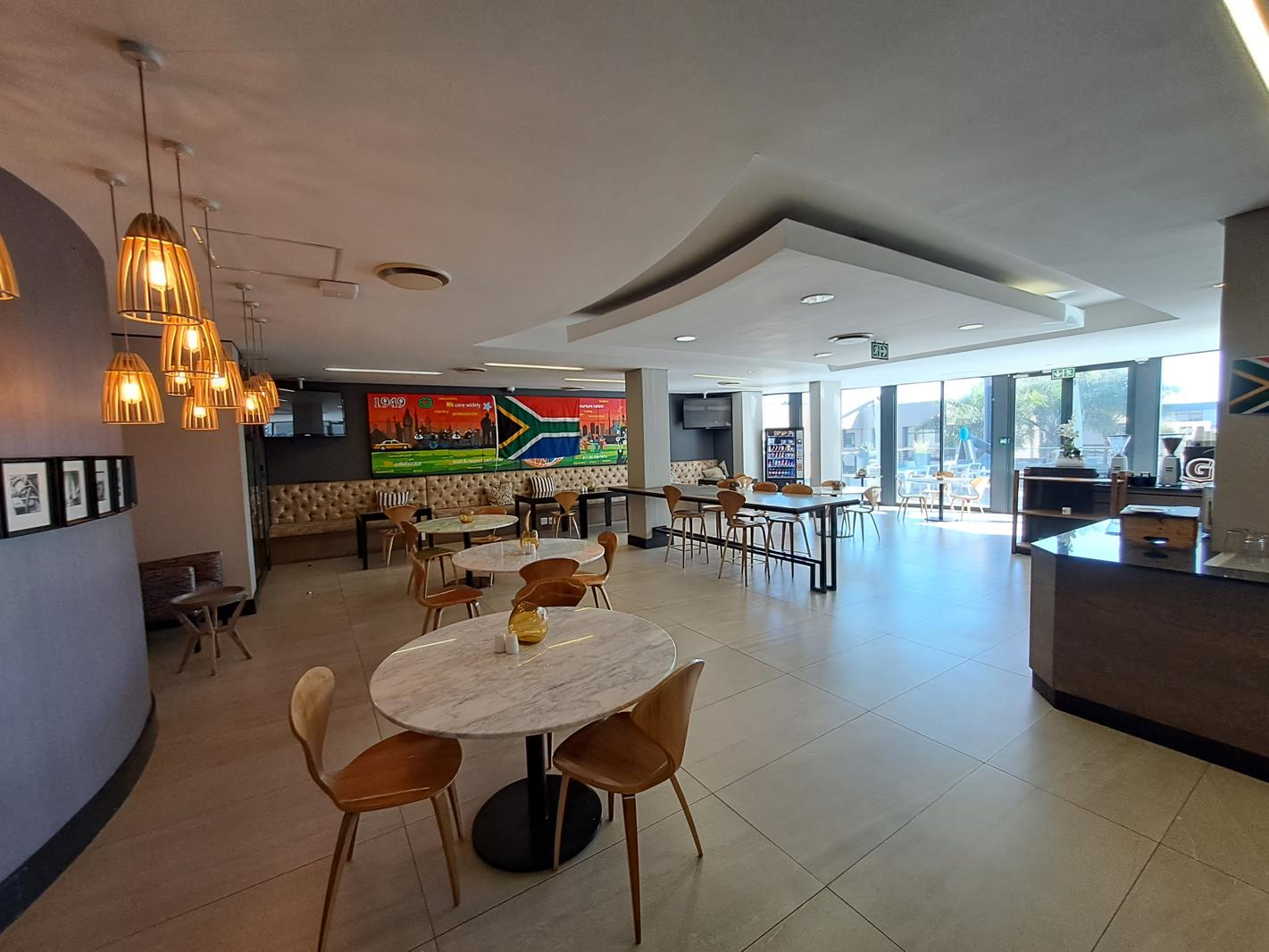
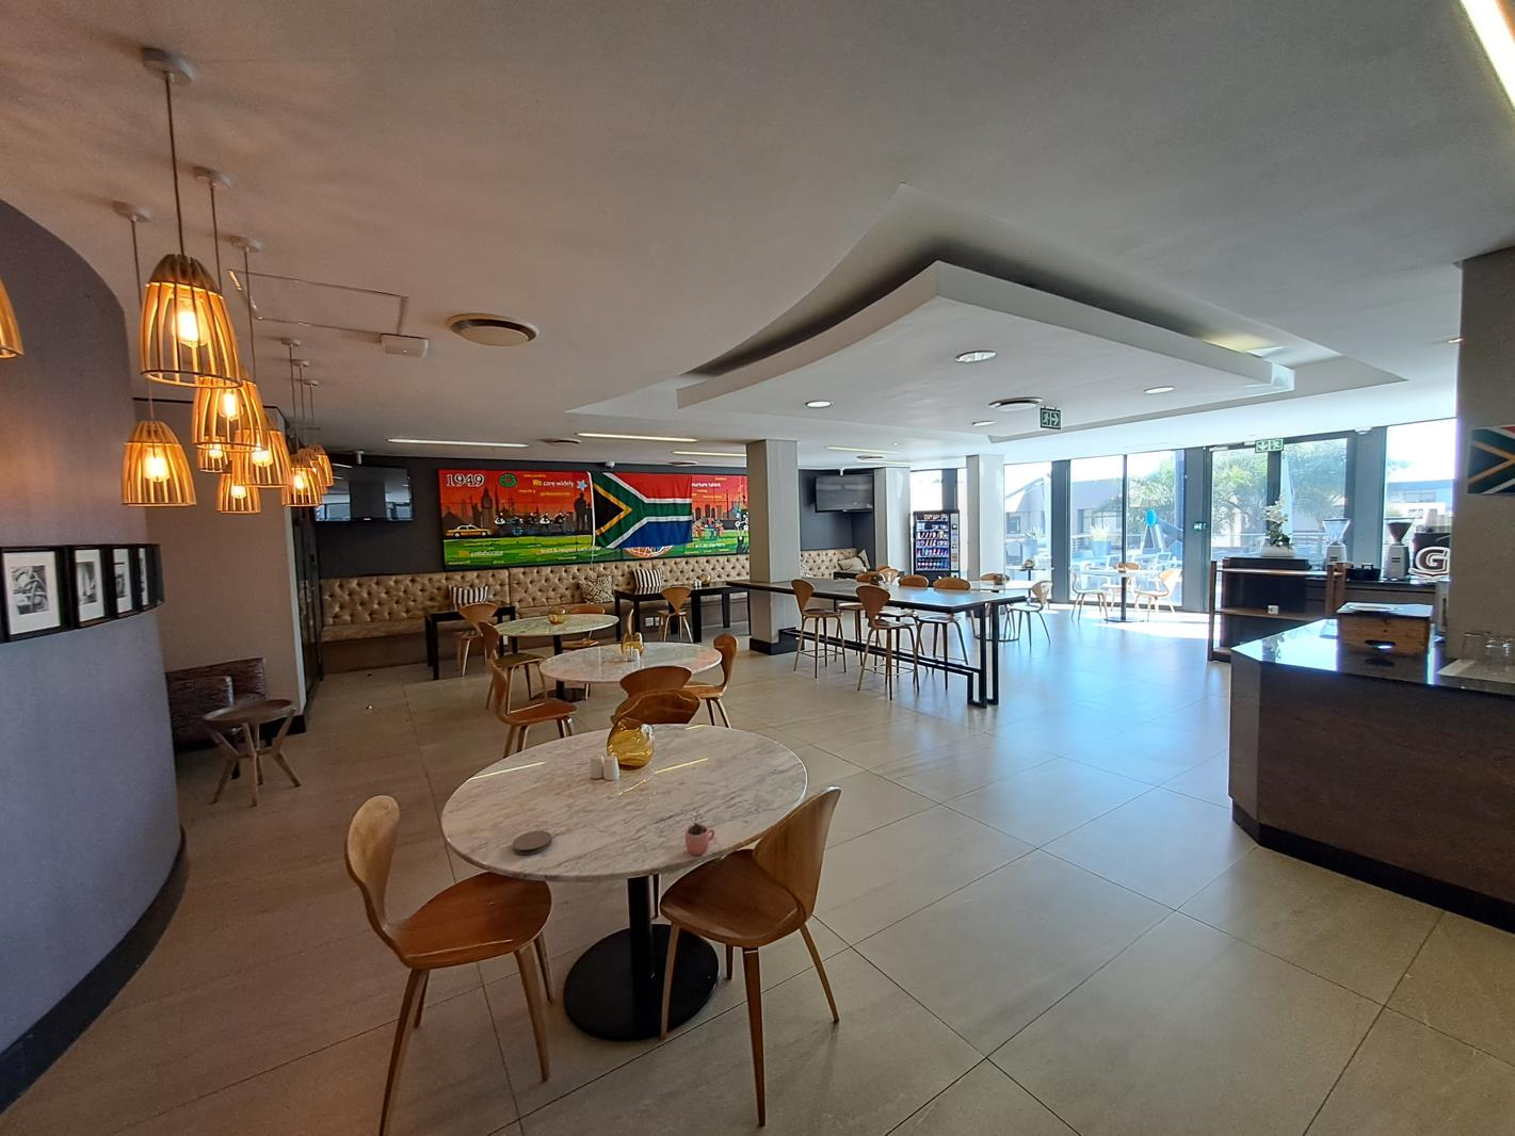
+ cocoa (700, 829)
+ coaster (532, 842)
